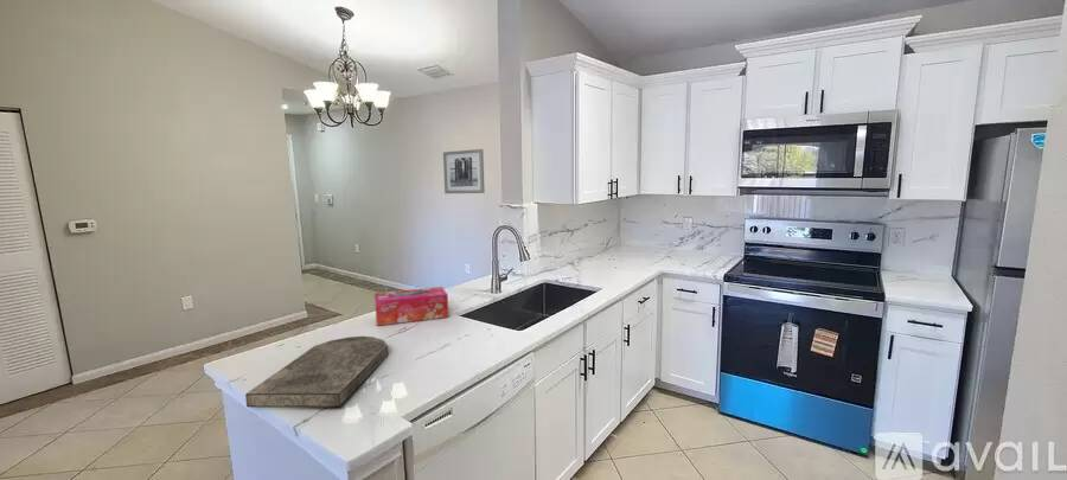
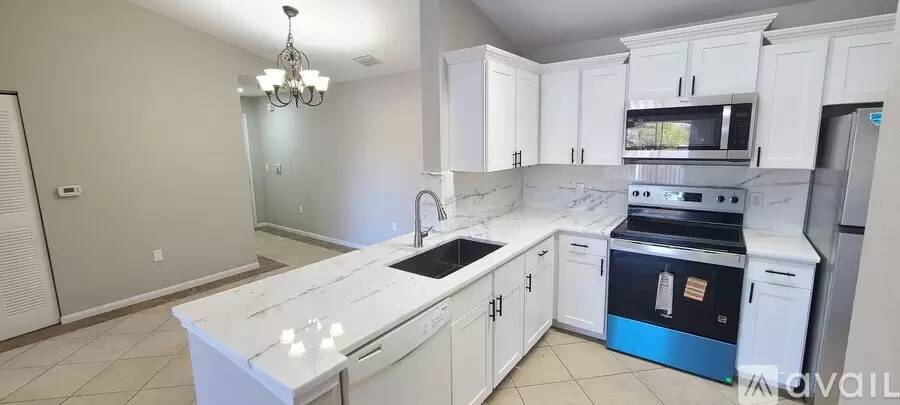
- wall art (462, 172)
- tissue box (410, 305)
- cutting board (333, 365)
